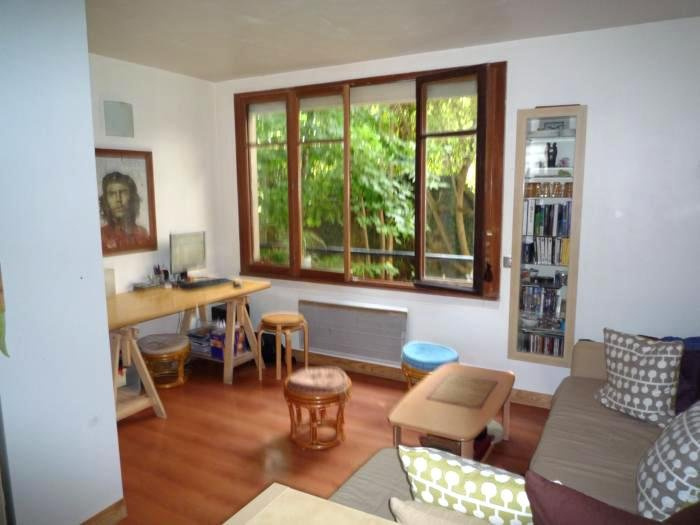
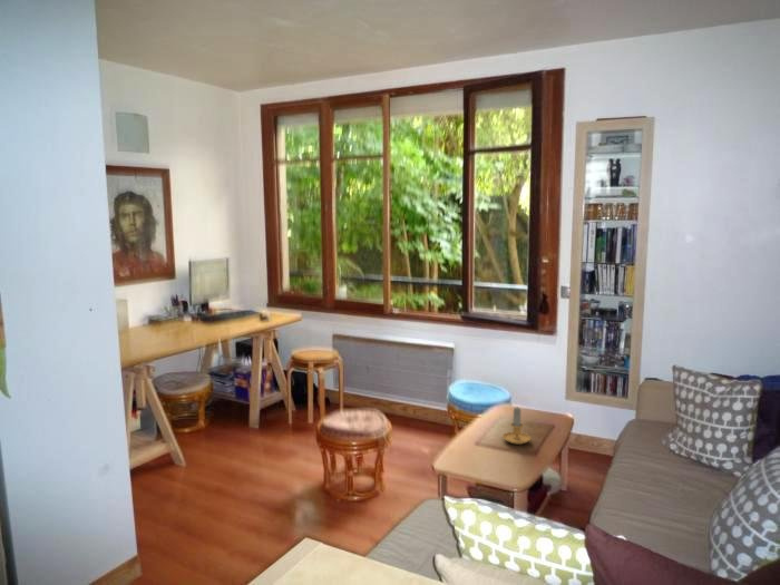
+ candle (517, 422)
